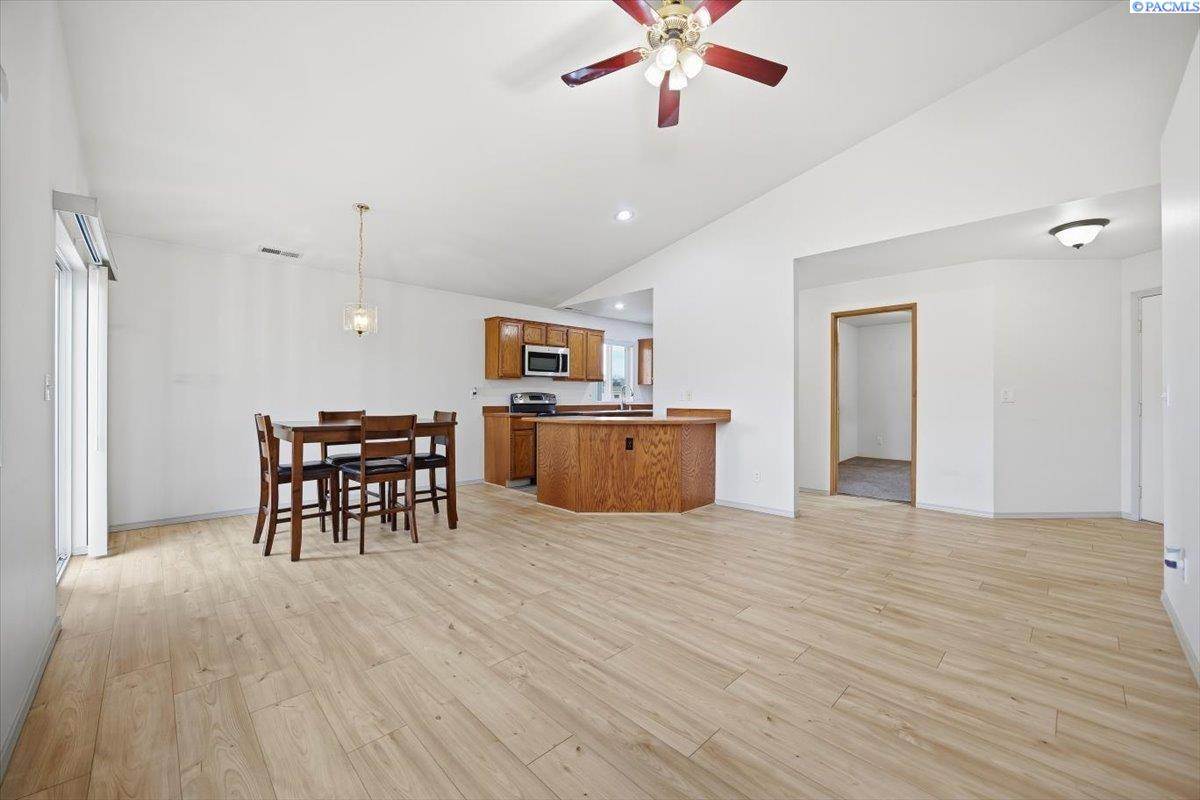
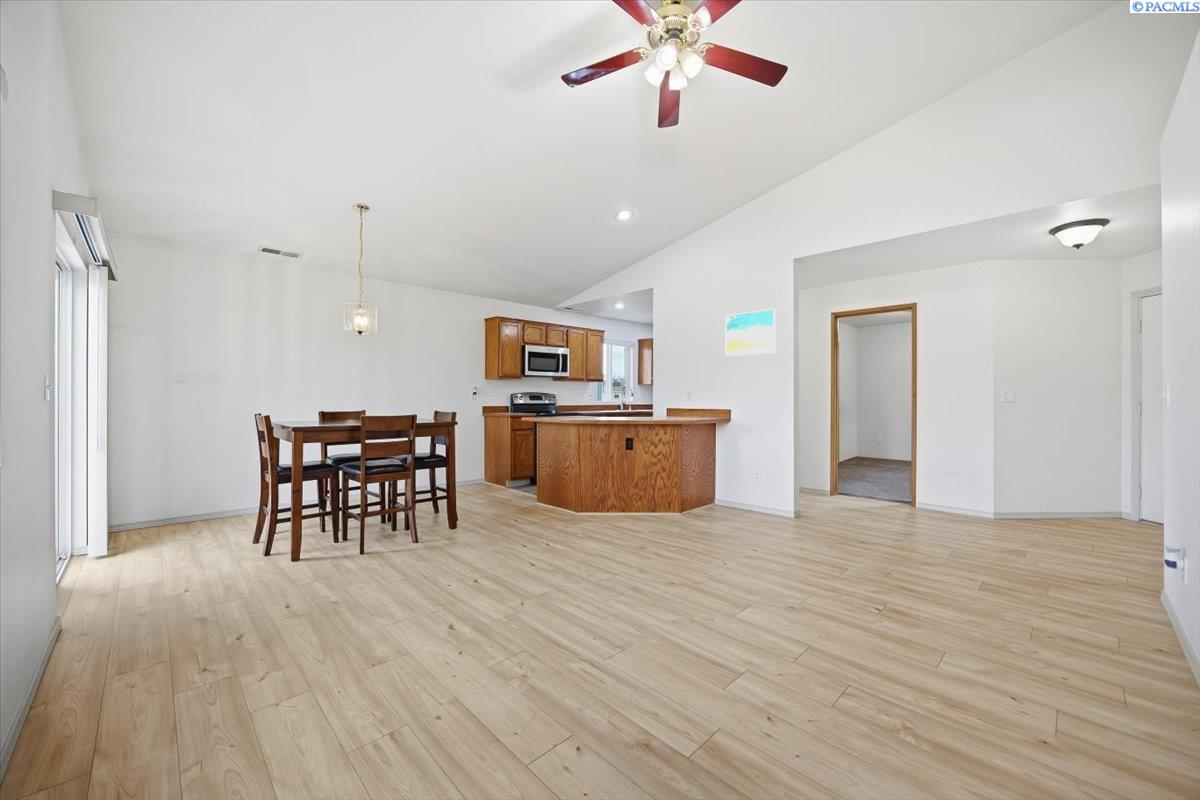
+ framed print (749, 333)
